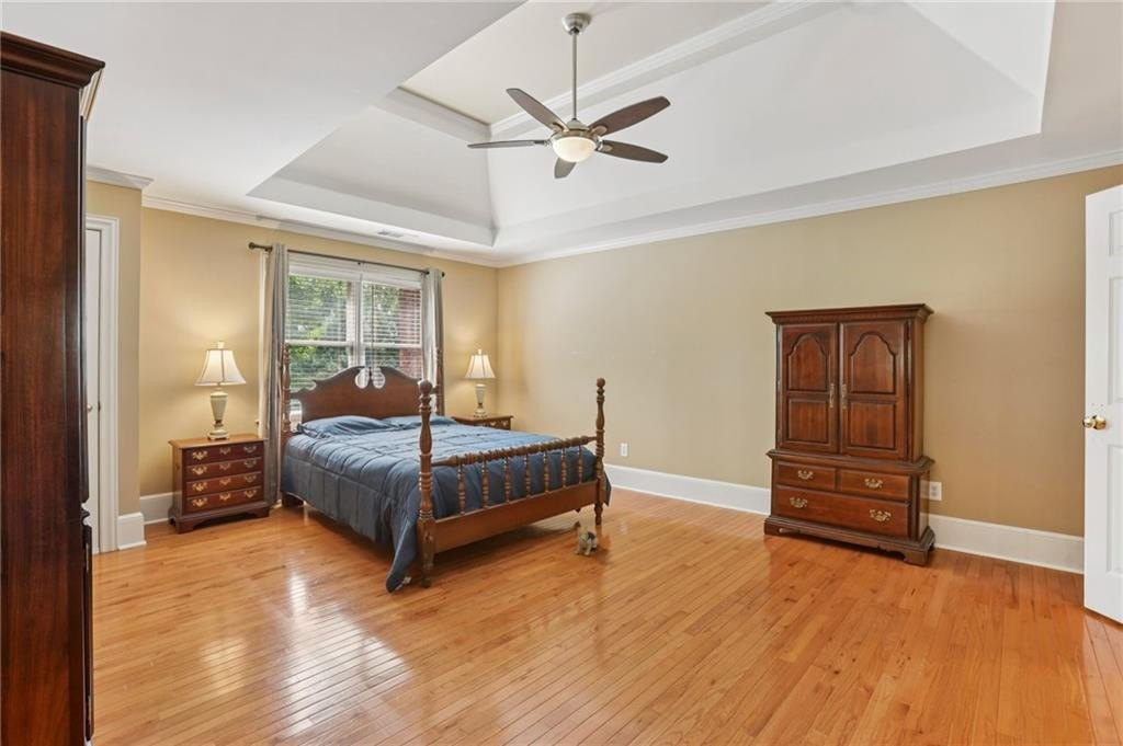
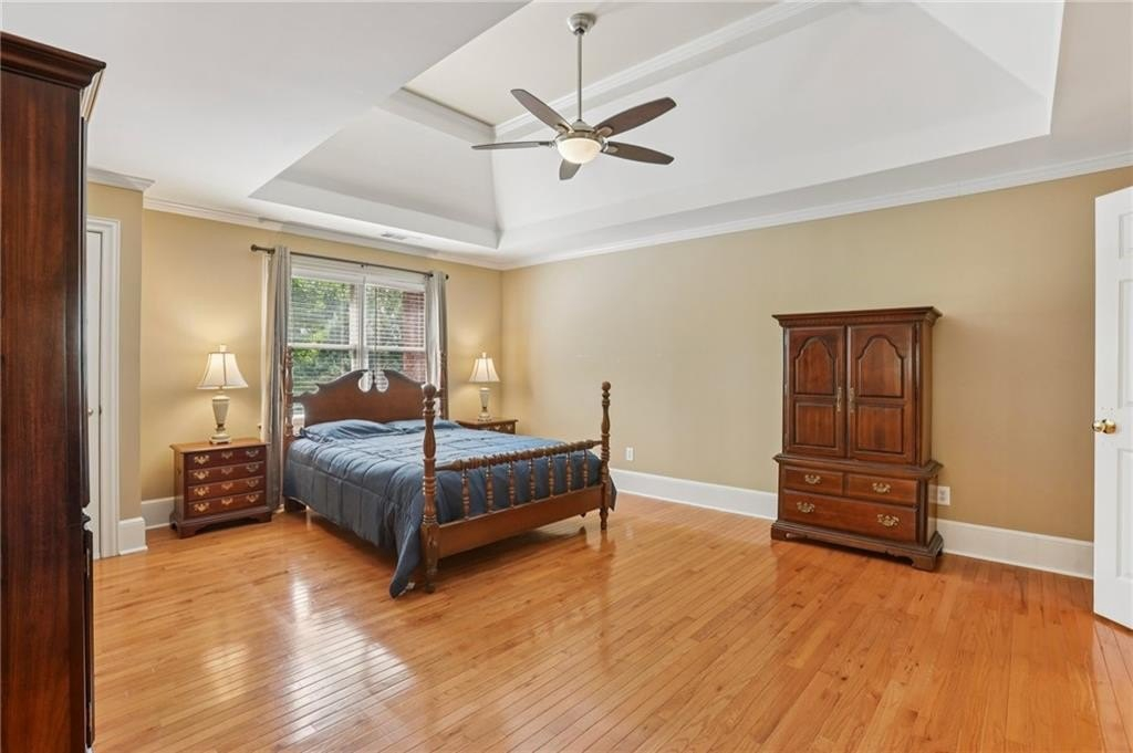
- plush toy (587, 535)
